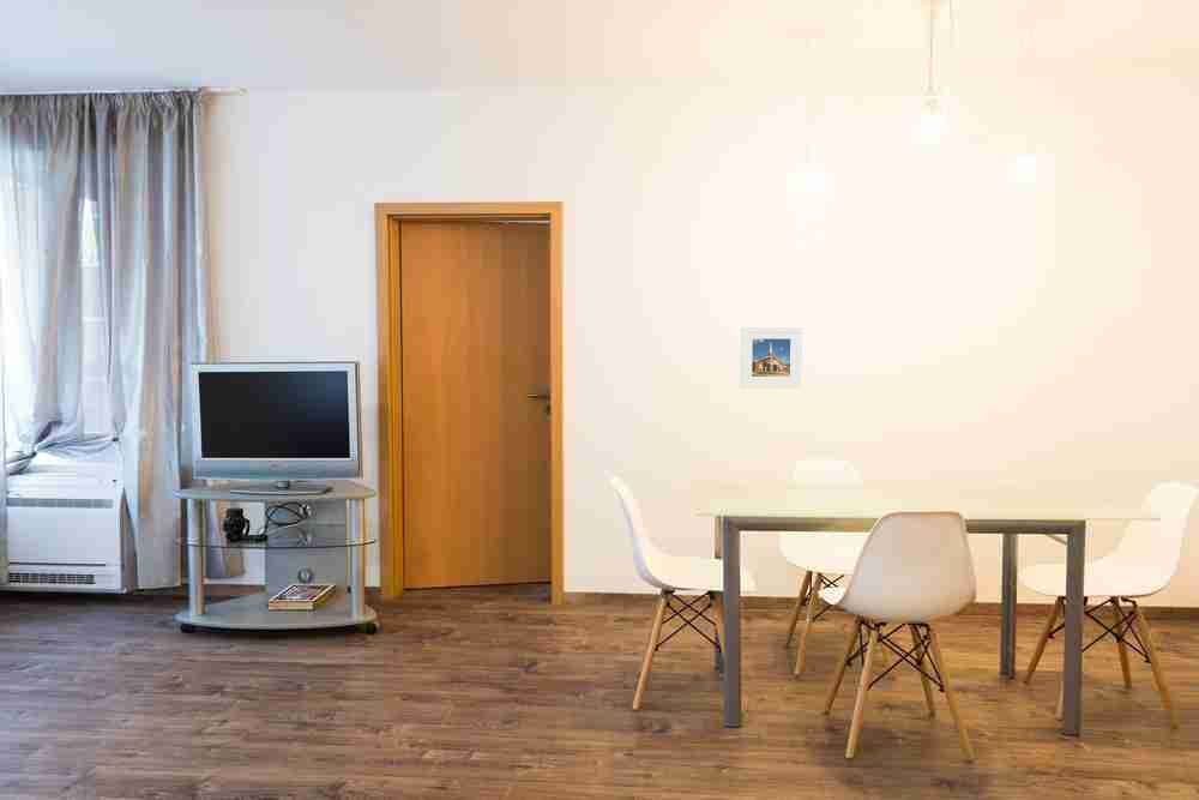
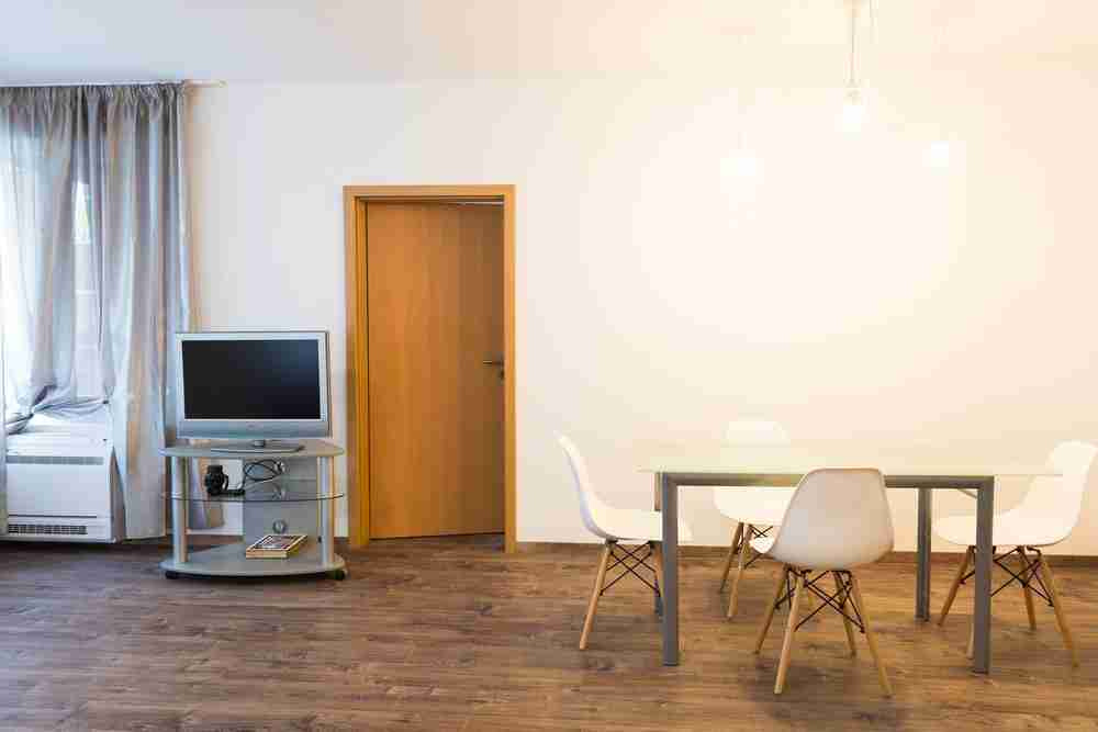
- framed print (771, 357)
